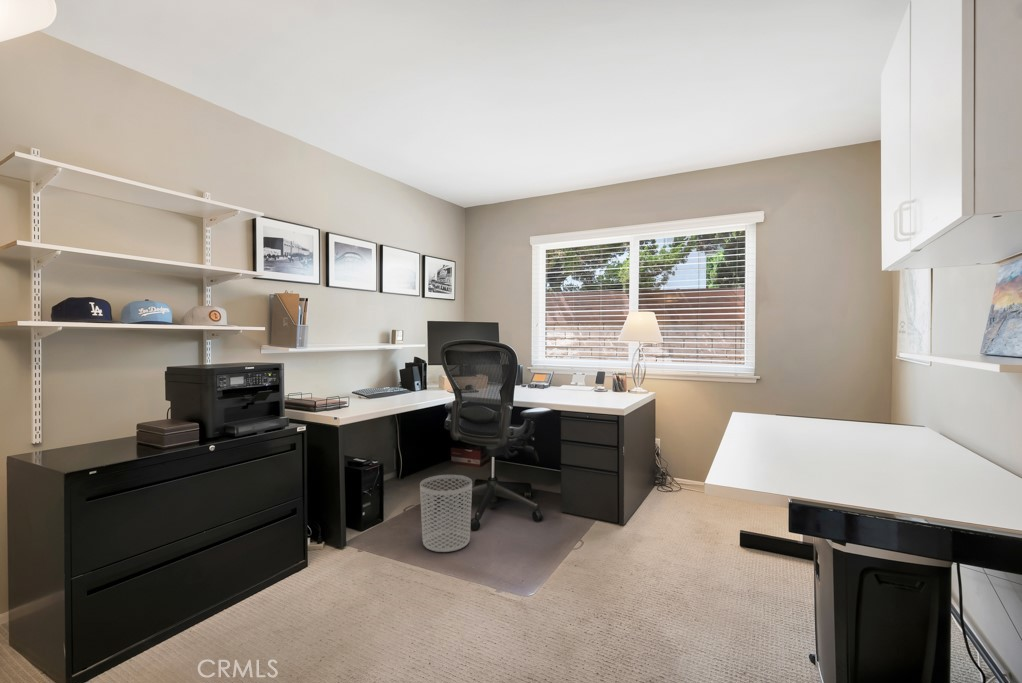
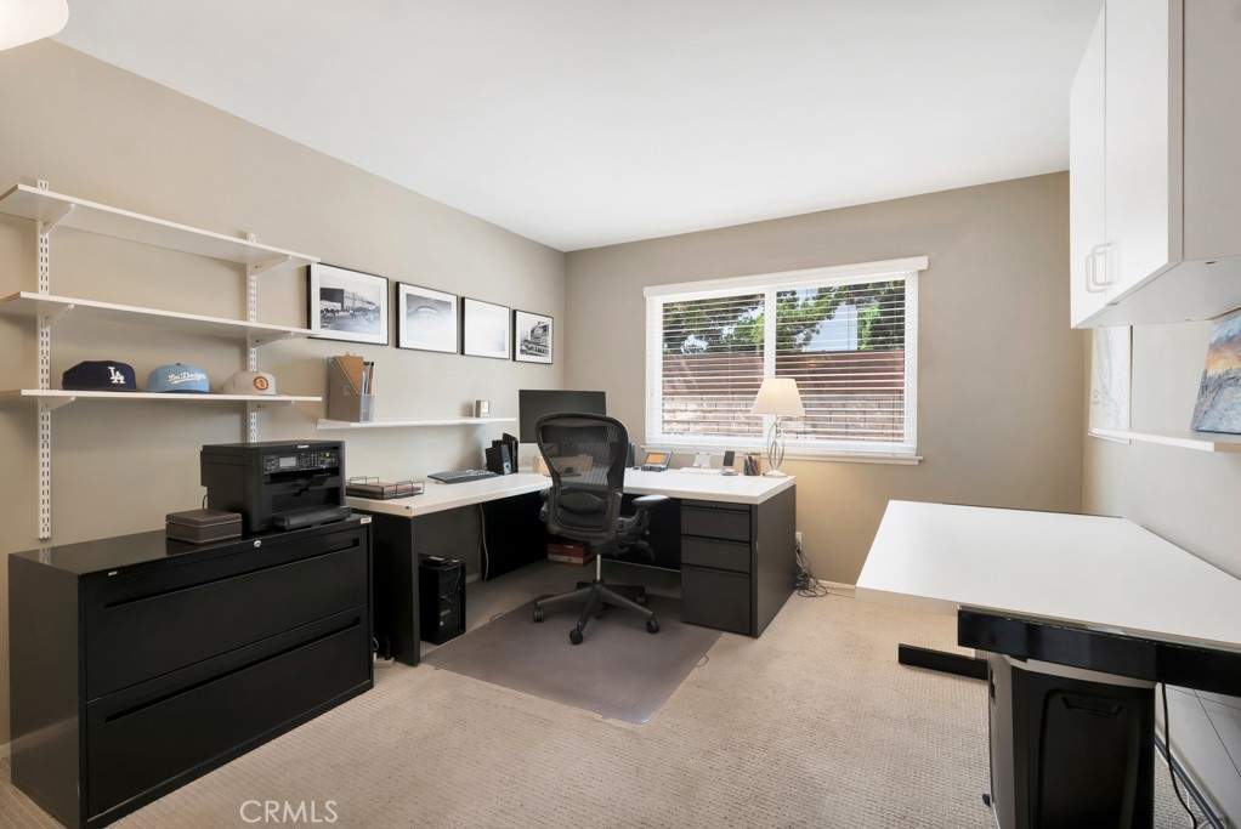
- waste bin (446, 512)
